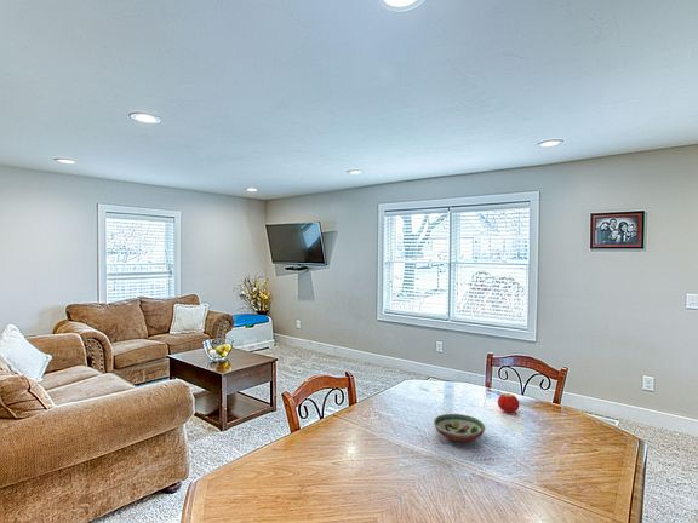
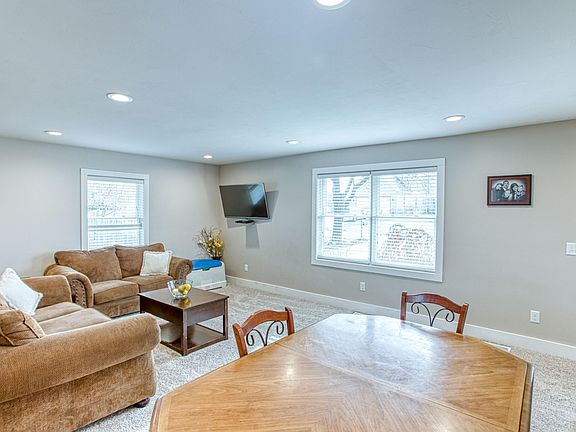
- decorative bowl (458, 430)
- fruit (508, 402)
